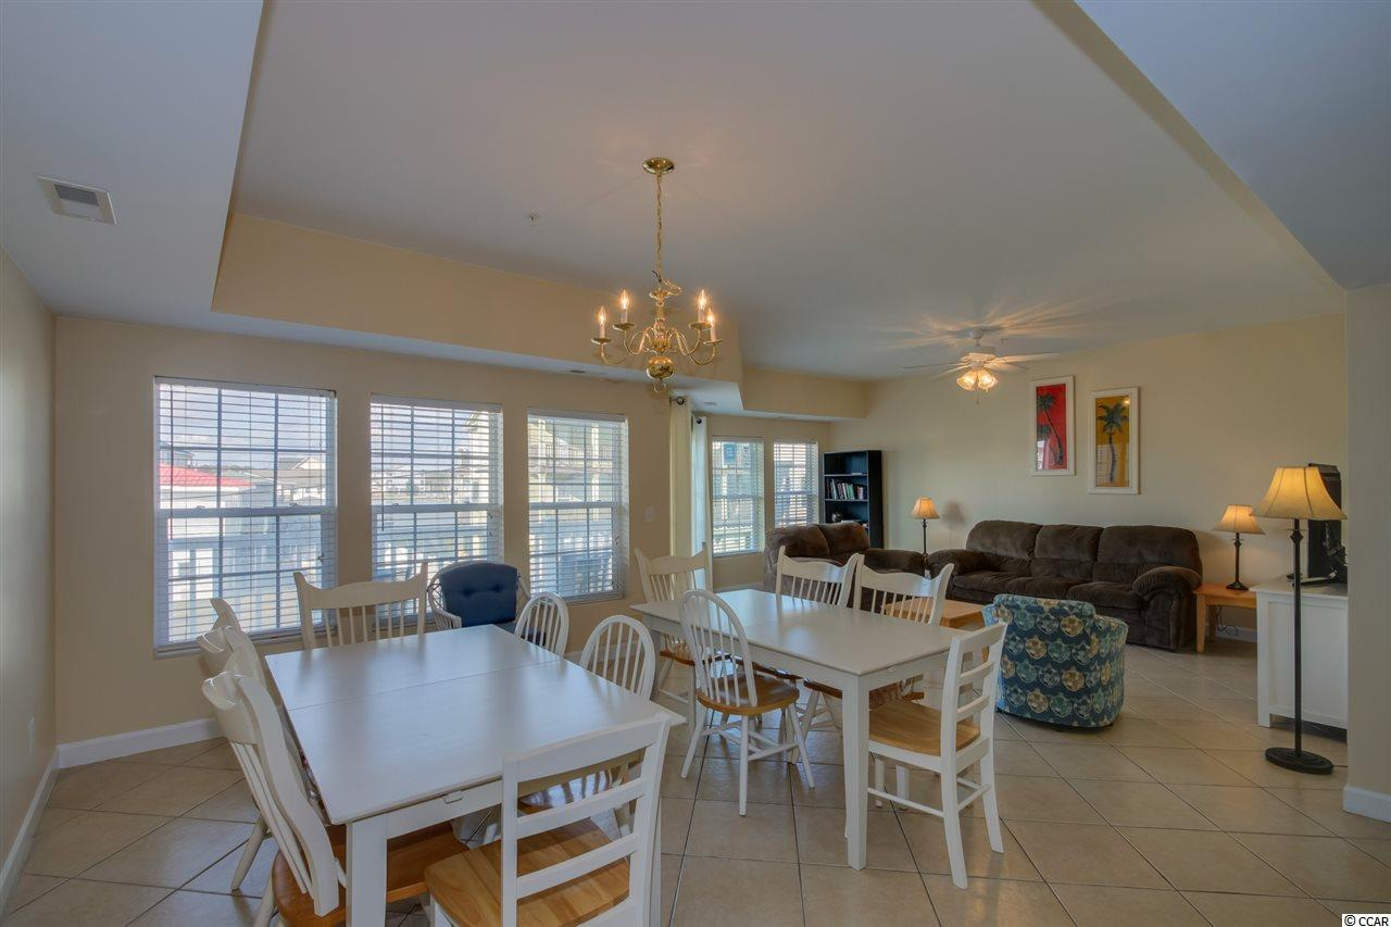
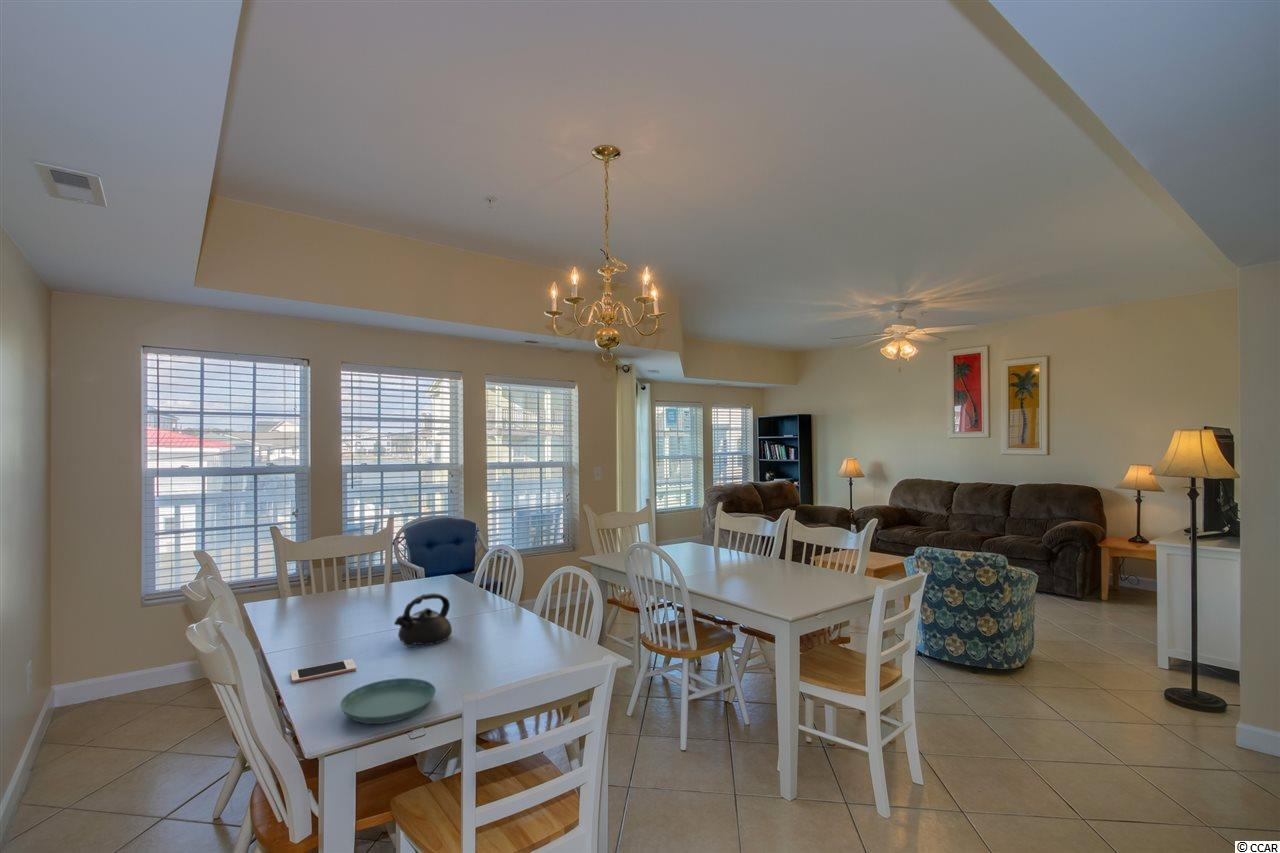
+ cell phone (323, 670)
+ teapot (423, 616)
+ saucer (389, 701)
